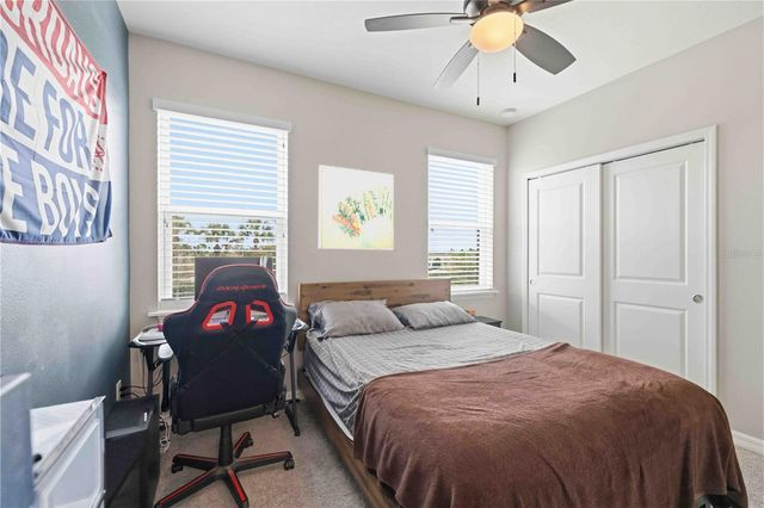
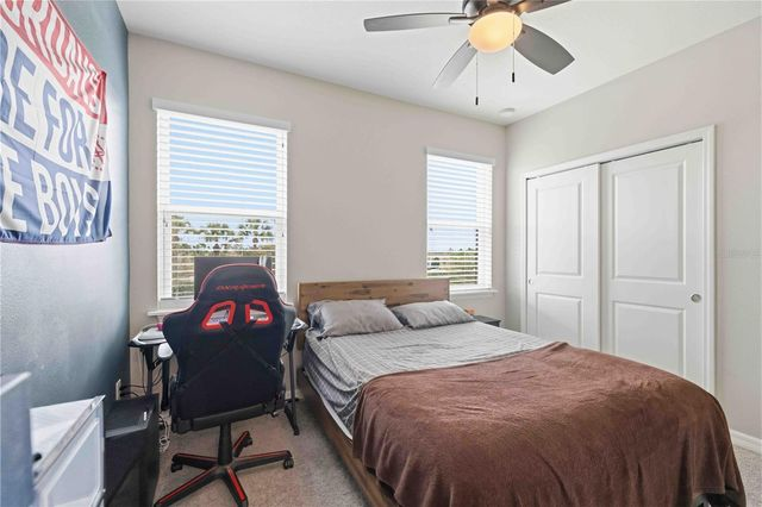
- wall art (357, 209)
